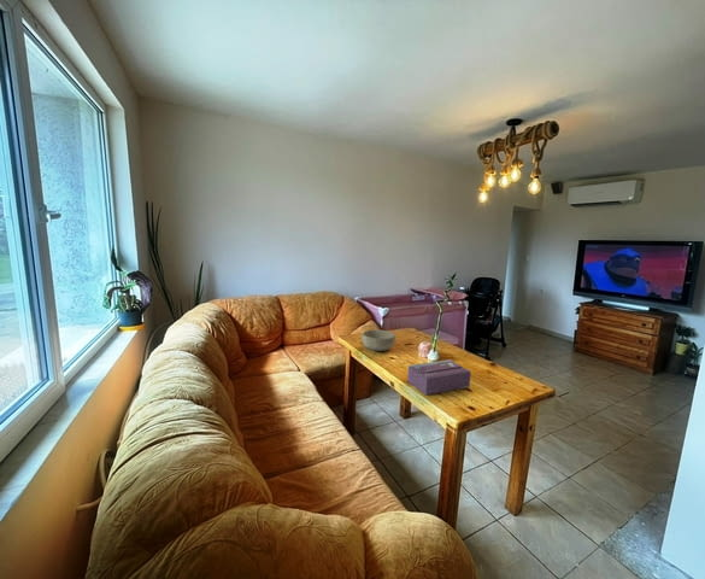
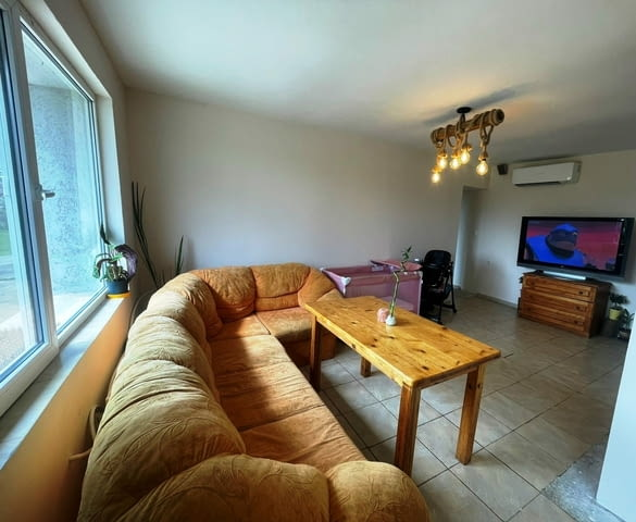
- bowl (377, 341)
- tissue box (439, 375)
